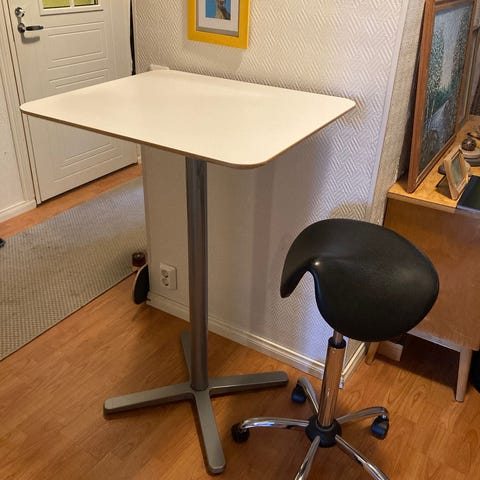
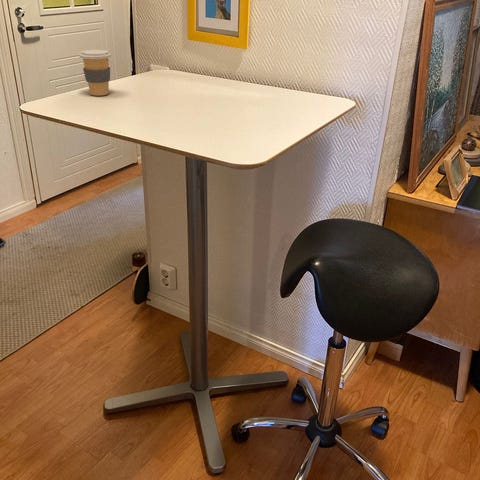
+ coffee cup (97, 72)
